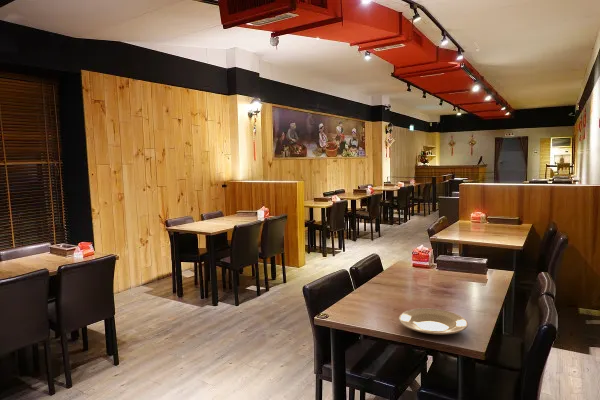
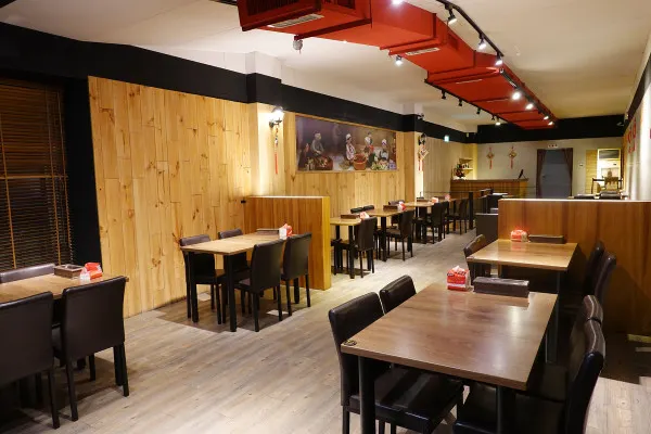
- plate (432, 323)
